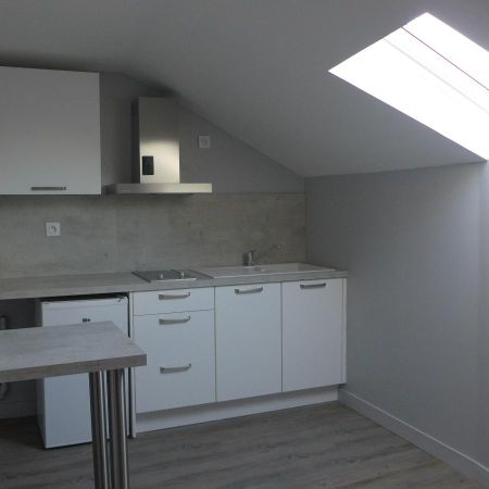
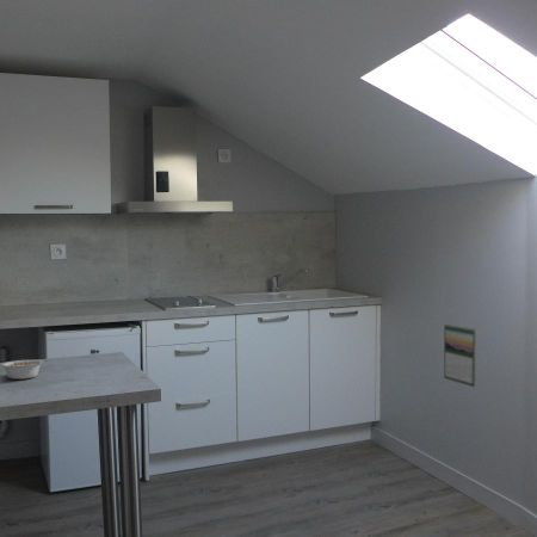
+ calendar (458, 353)
+ legume (24, 368)
